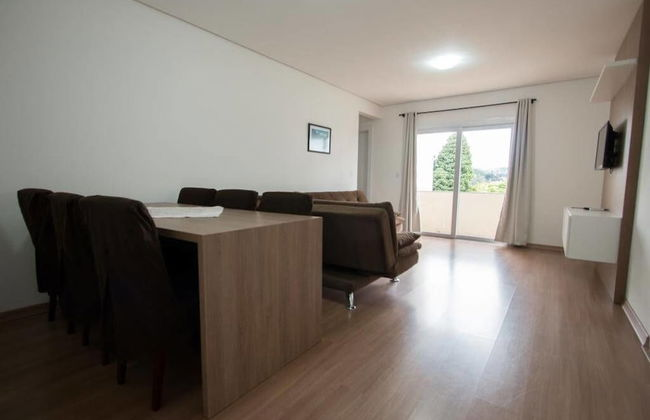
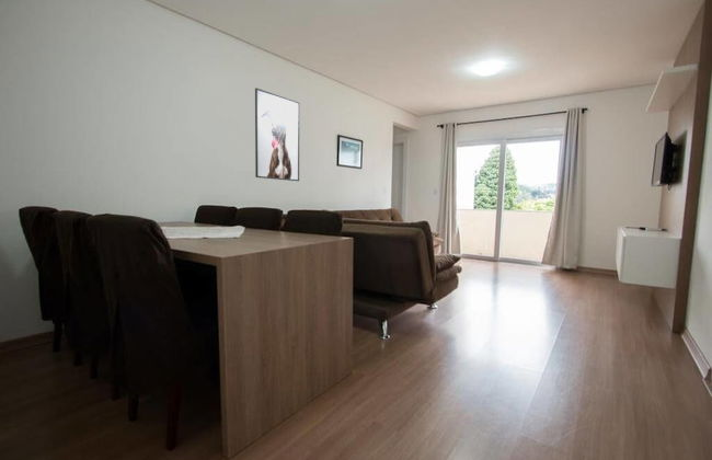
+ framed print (278, 138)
